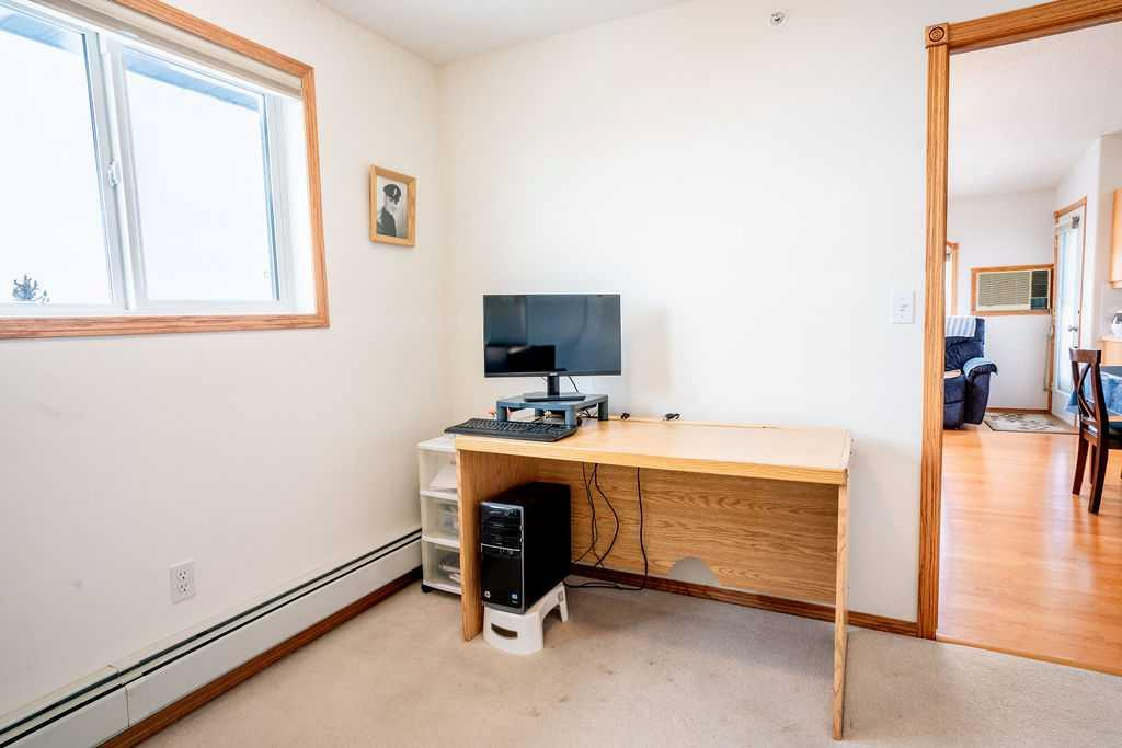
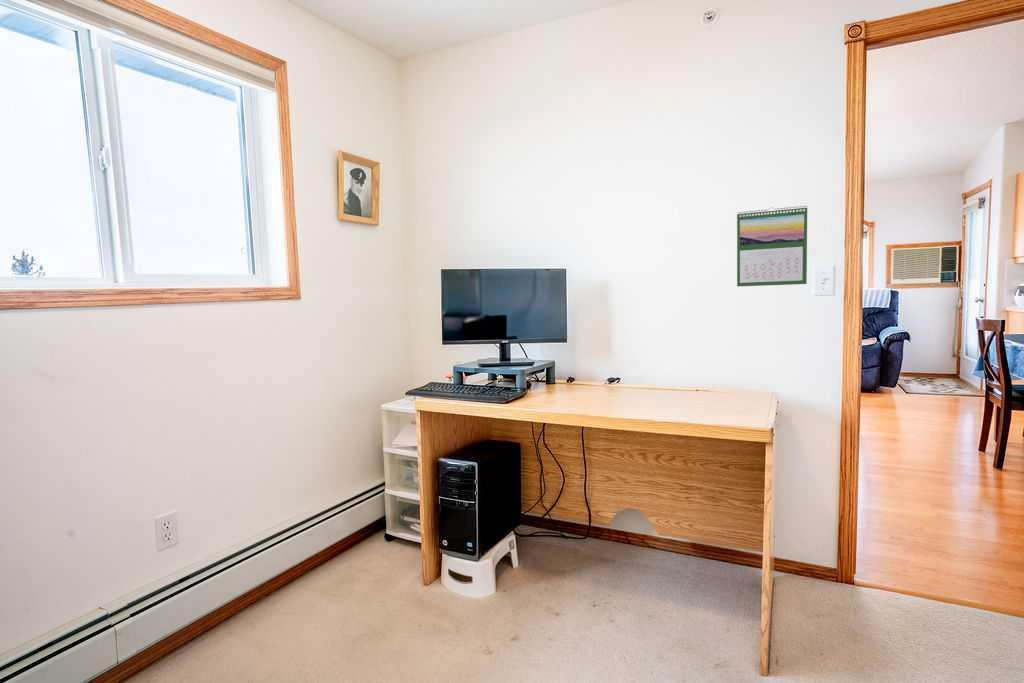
+ calendar (771, 246)
